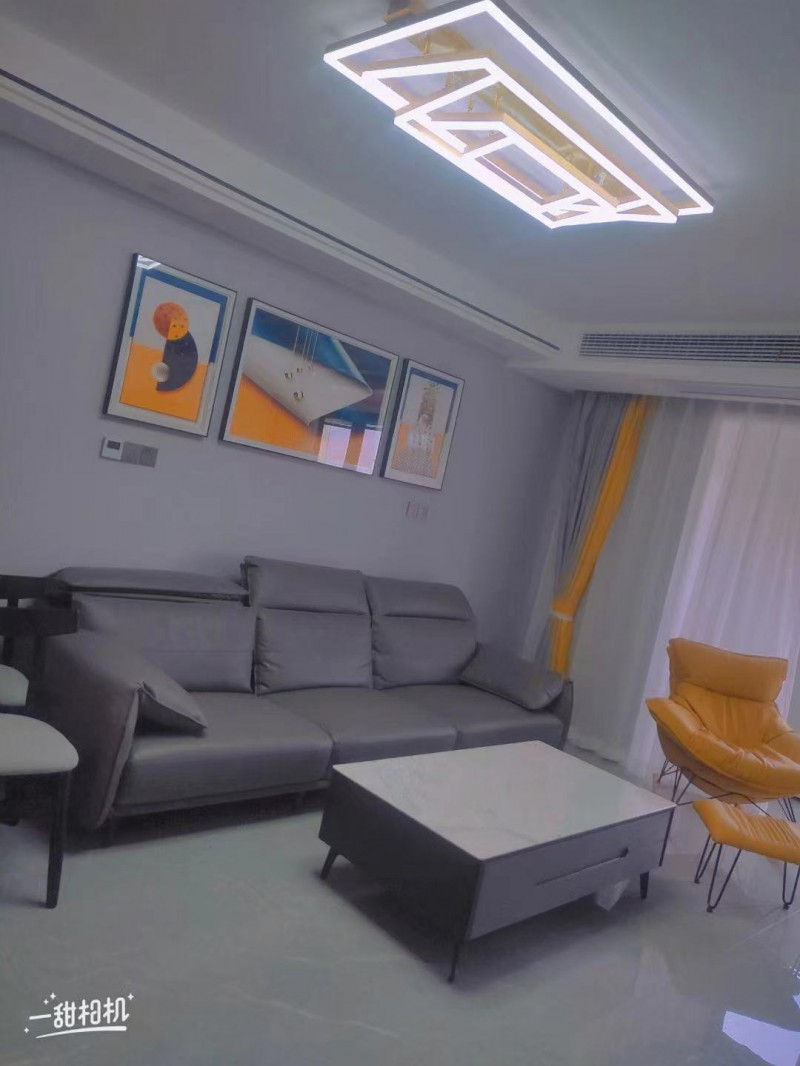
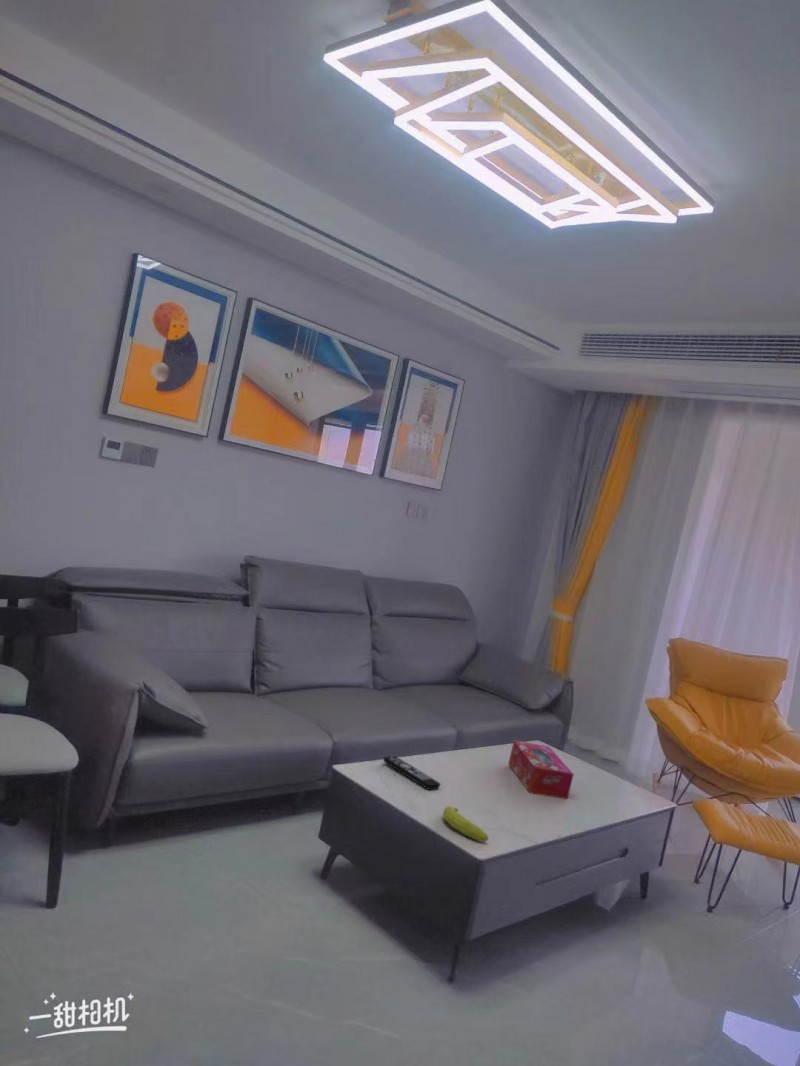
+ fruit (467, 821)
+ remote control (410, 772)
+ tissue box (539, 768)
